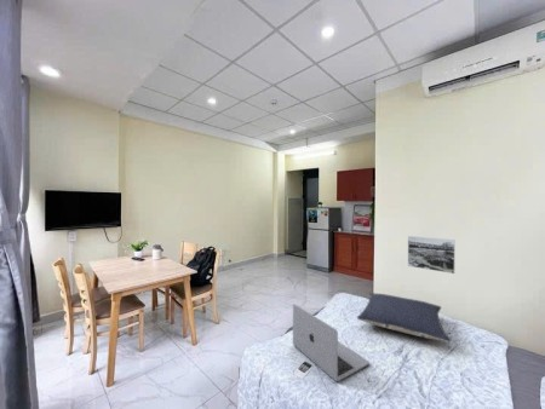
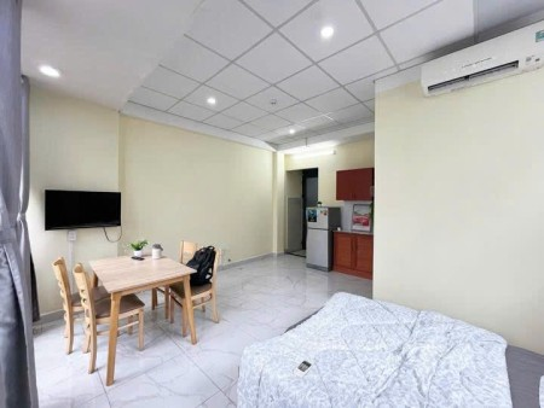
- pillow (401, 312)
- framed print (430, 253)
- laptop (328, 332)
